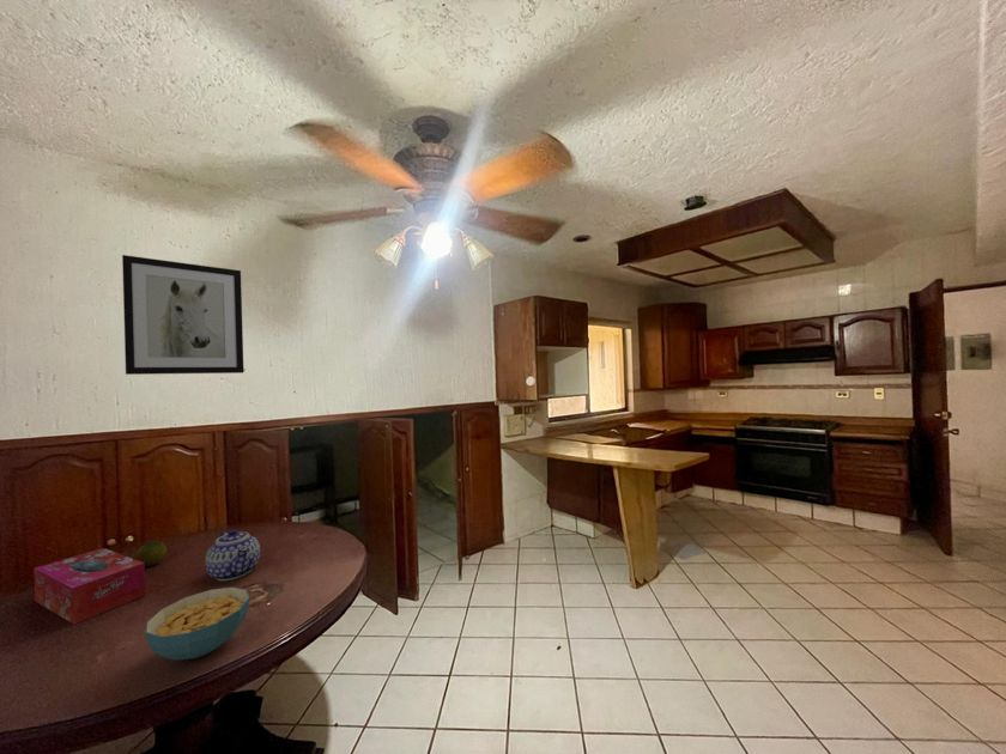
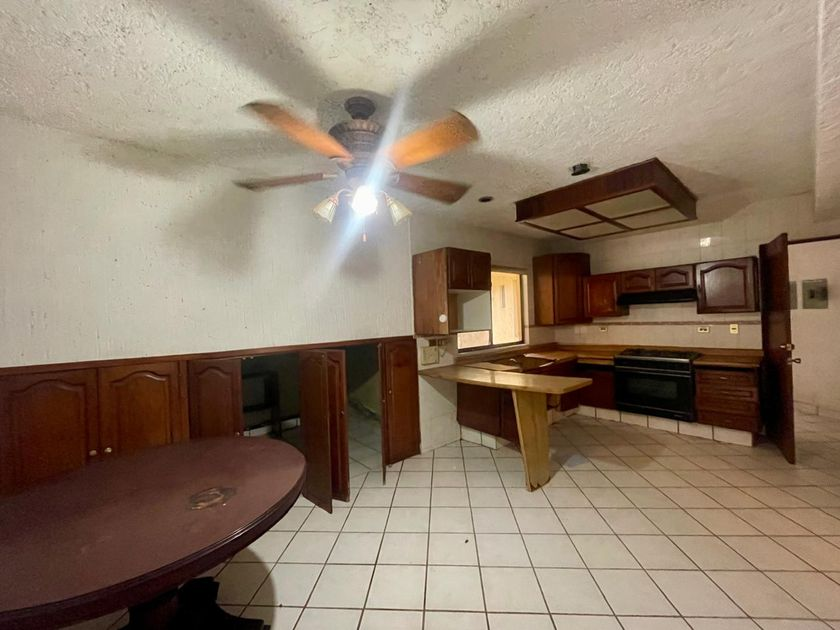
- tissue box (90, 582)
- wall art (187, 318)
- teapot (232, 551)
- fruit (151, 553)
- cereal bowl (200, 628)
